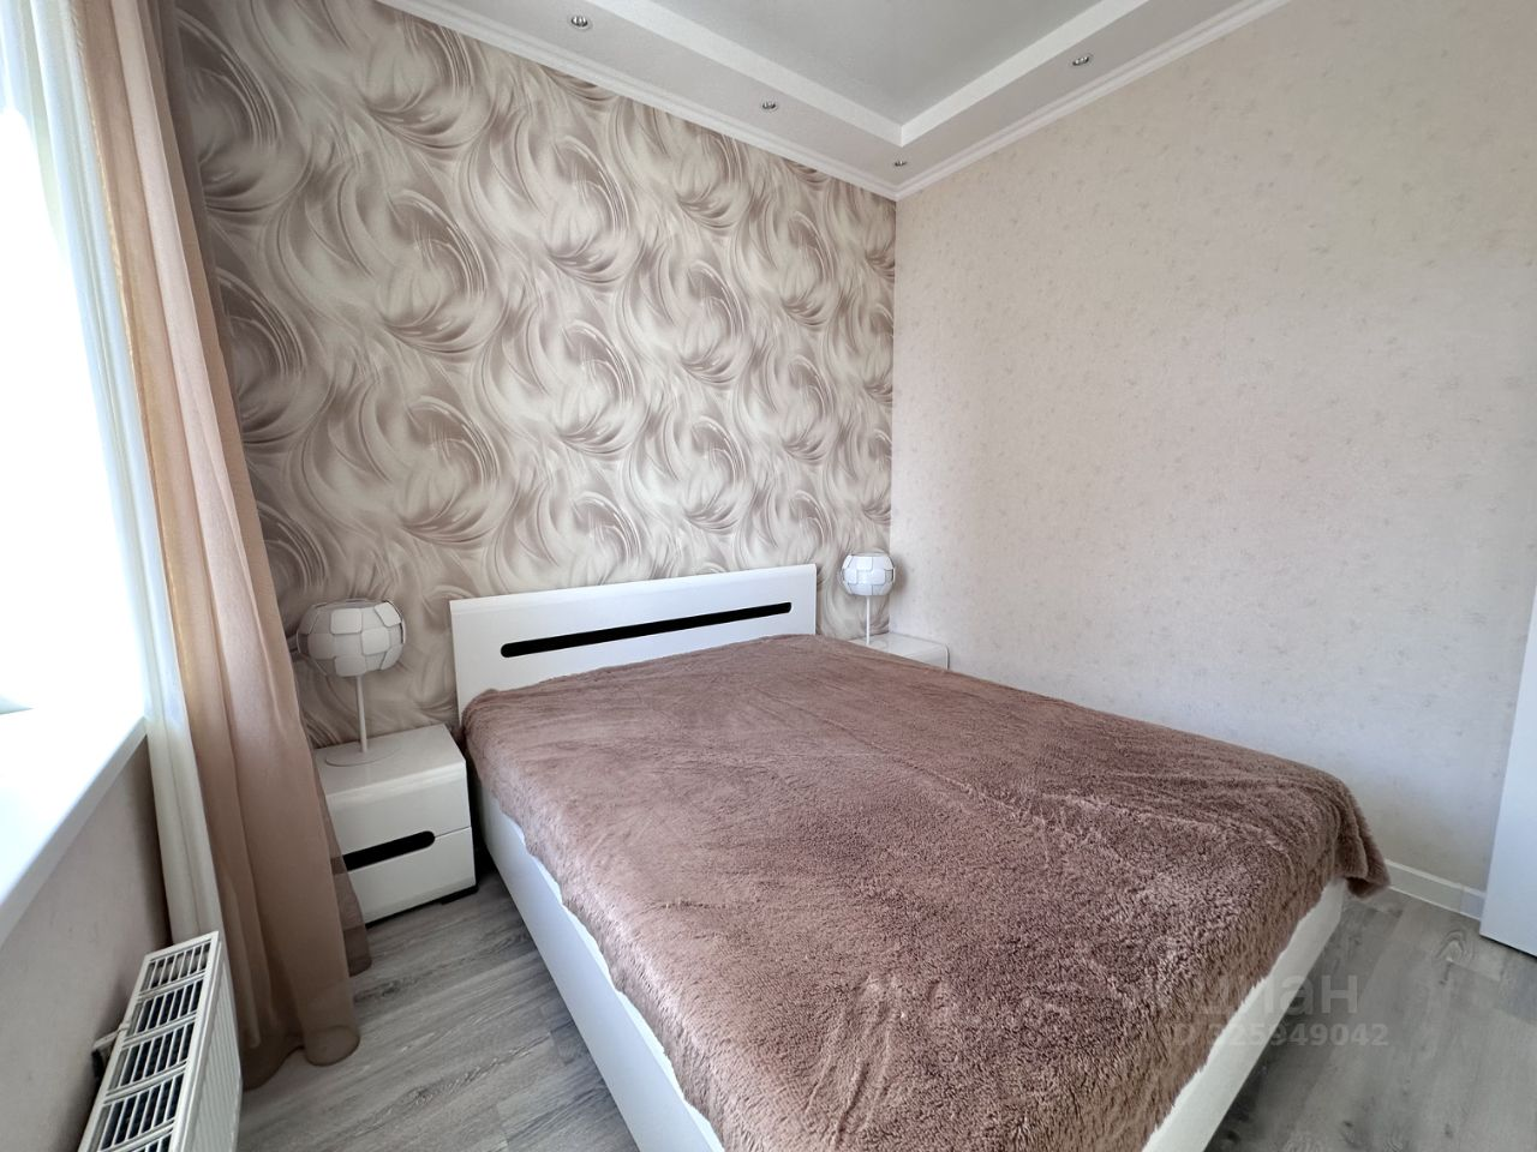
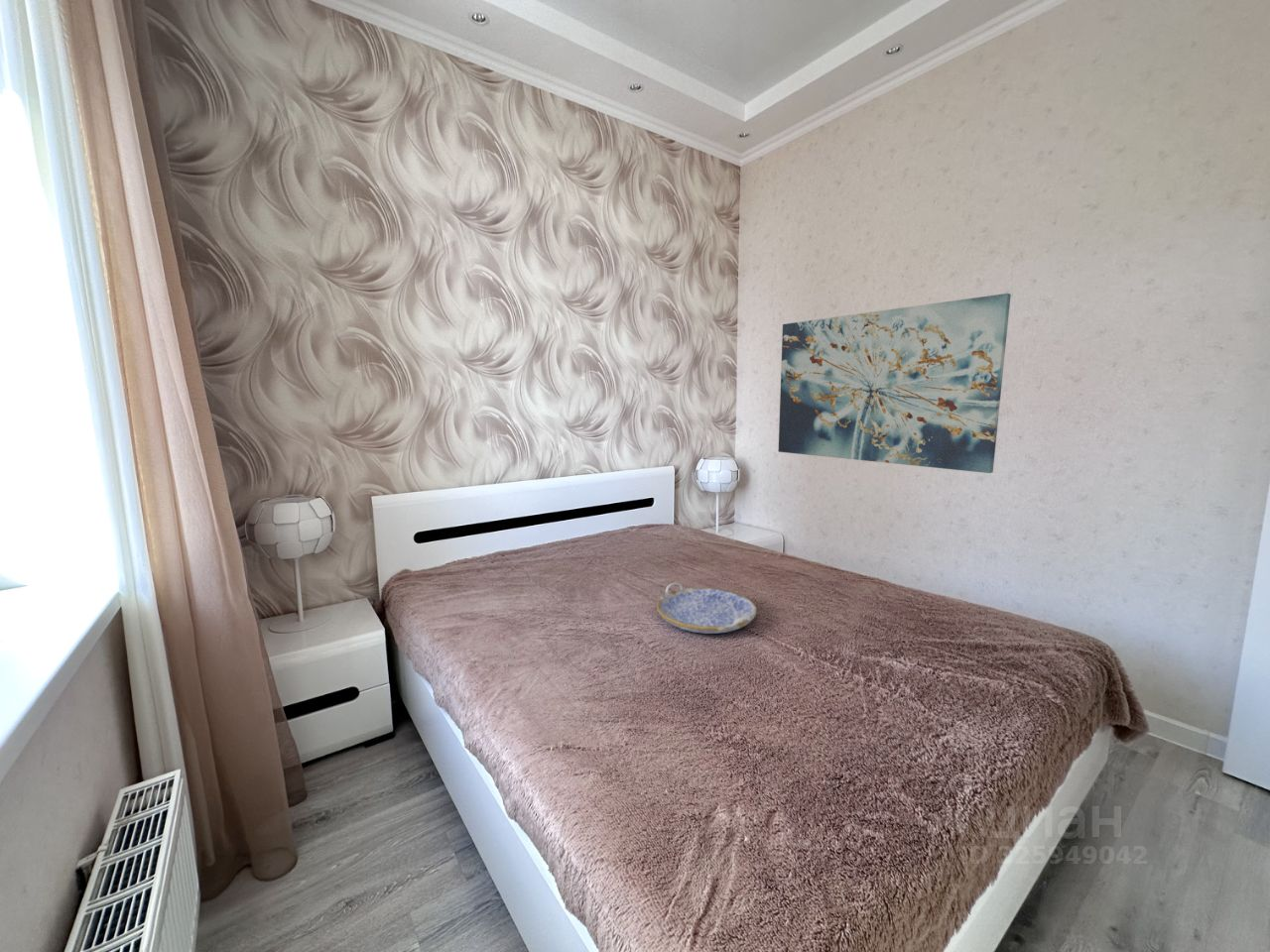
+ serving tray (705, 607)
+ wall art (872, 388)
